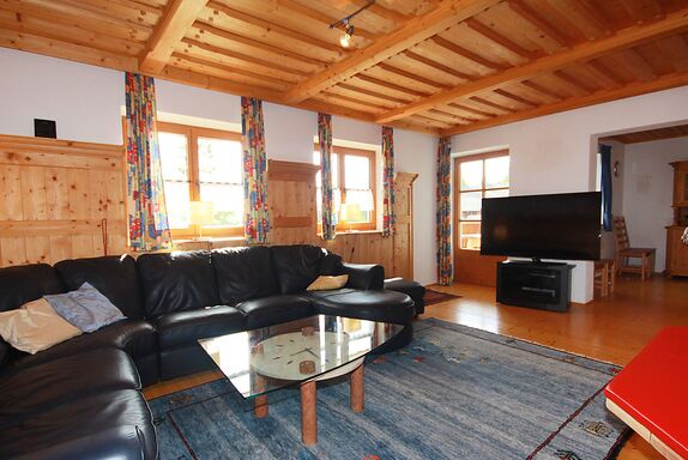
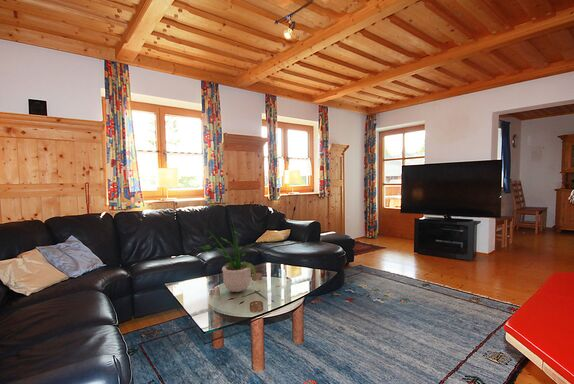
+ potted plant (225, 250)
